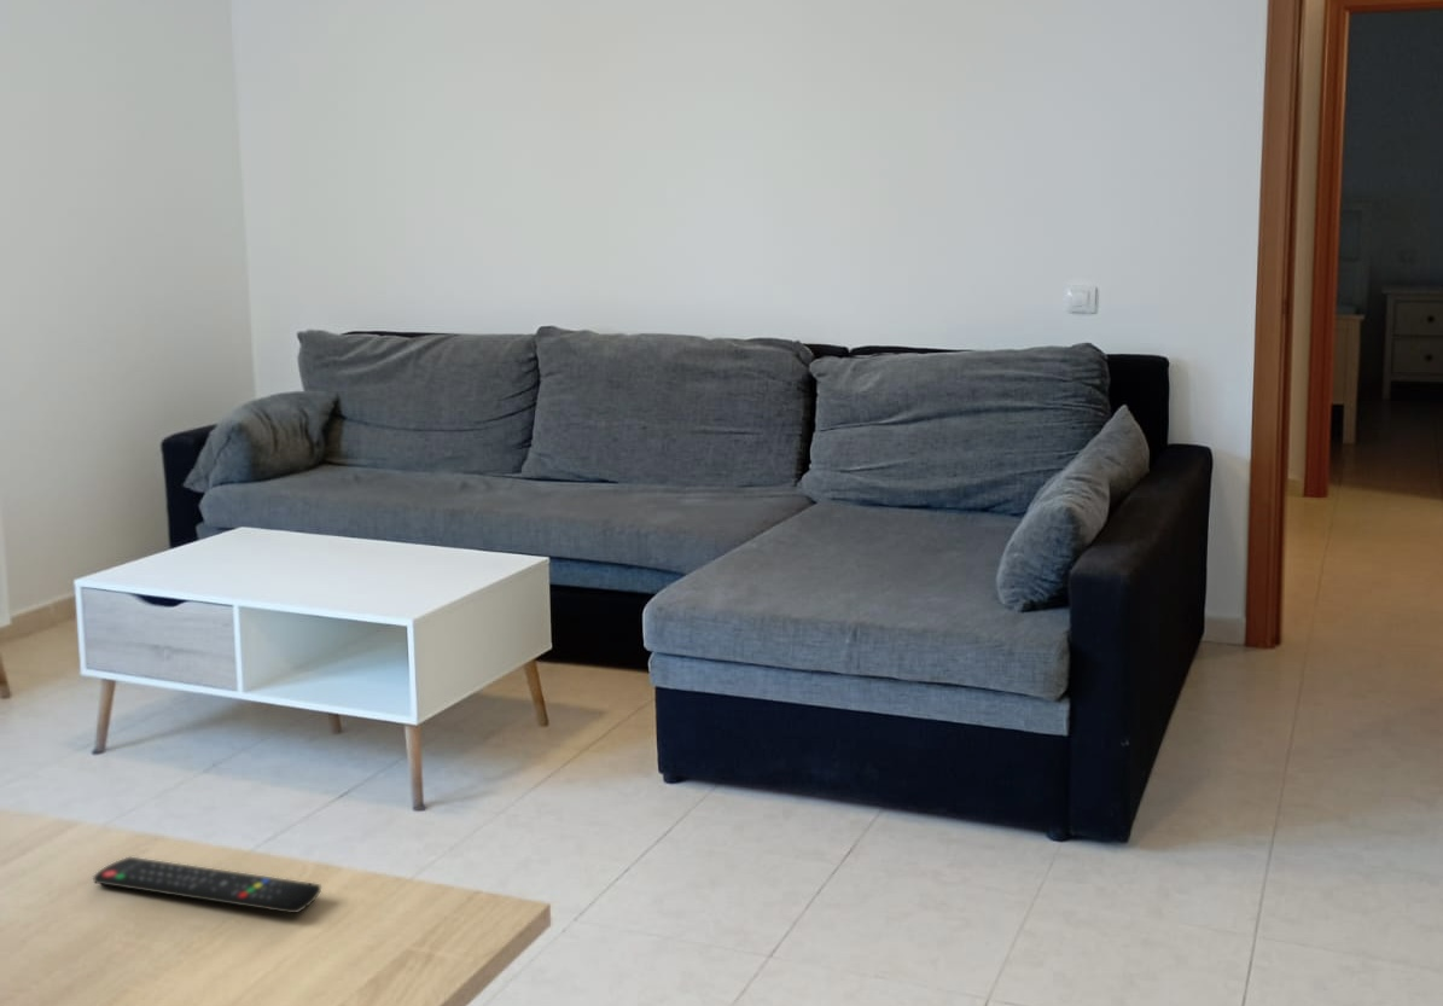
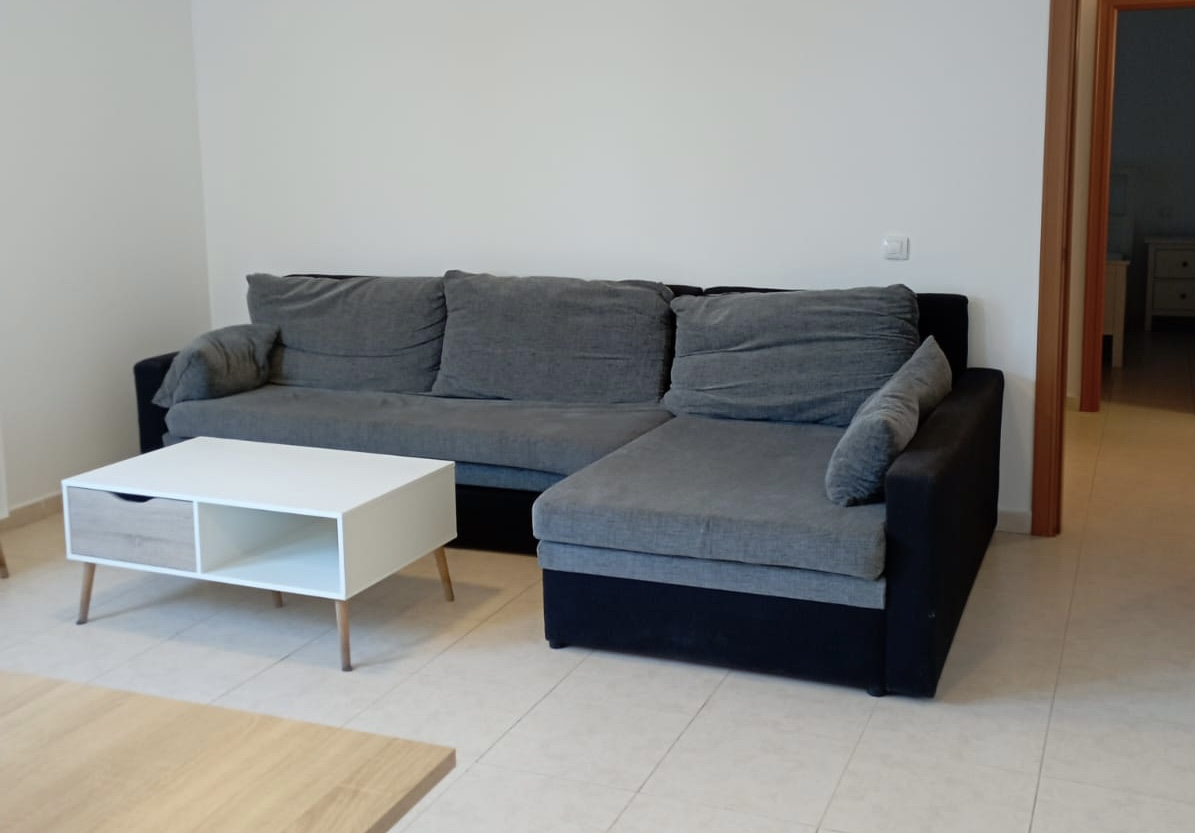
- remote control (203, 886)
